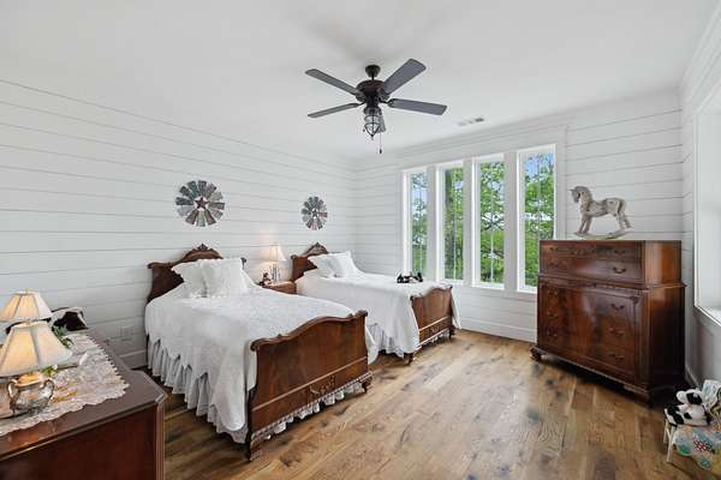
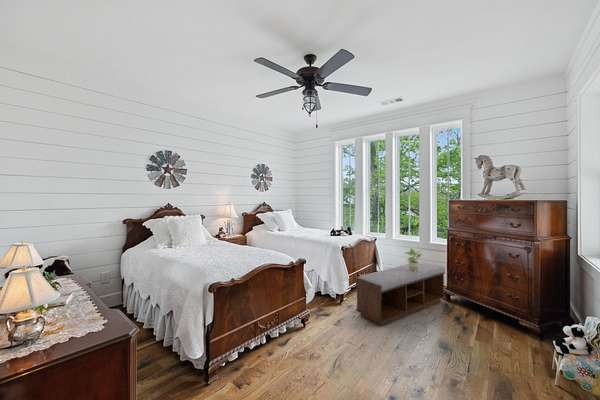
+ potted plant (411, 258)
+ bench (403, 288)
